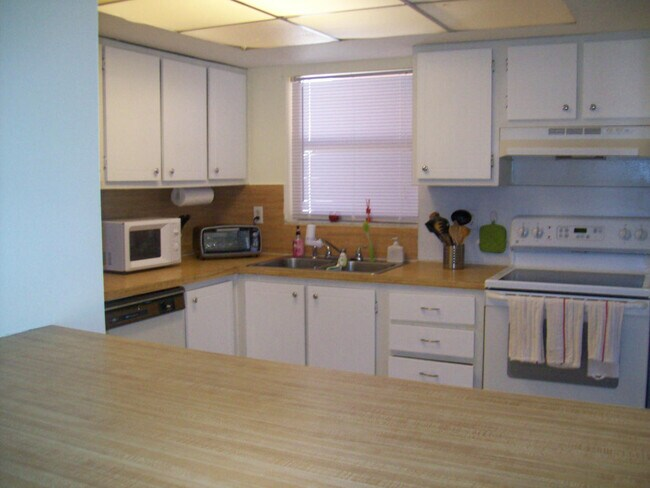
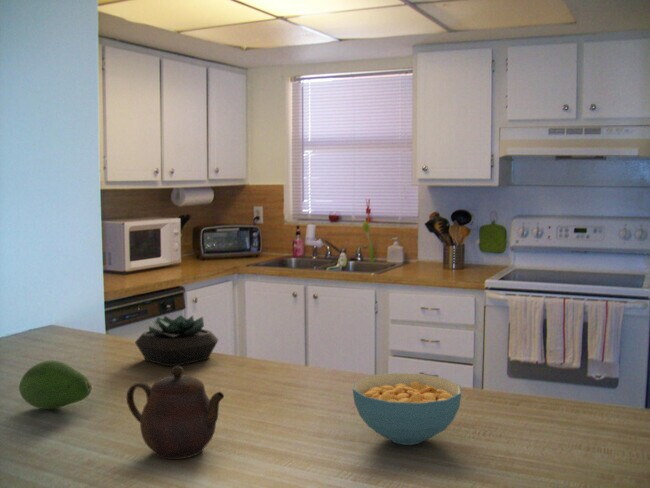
+ succulent plant (177, 338)
+ fruit (55, 385)
+ teapot (174, 407)
+ cereal bowl (406, 413)
